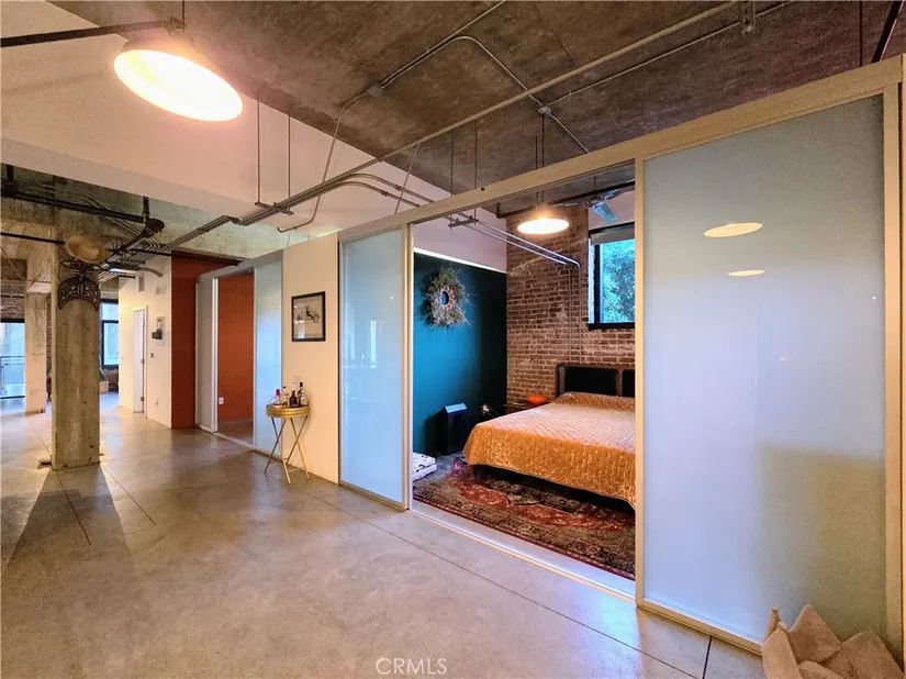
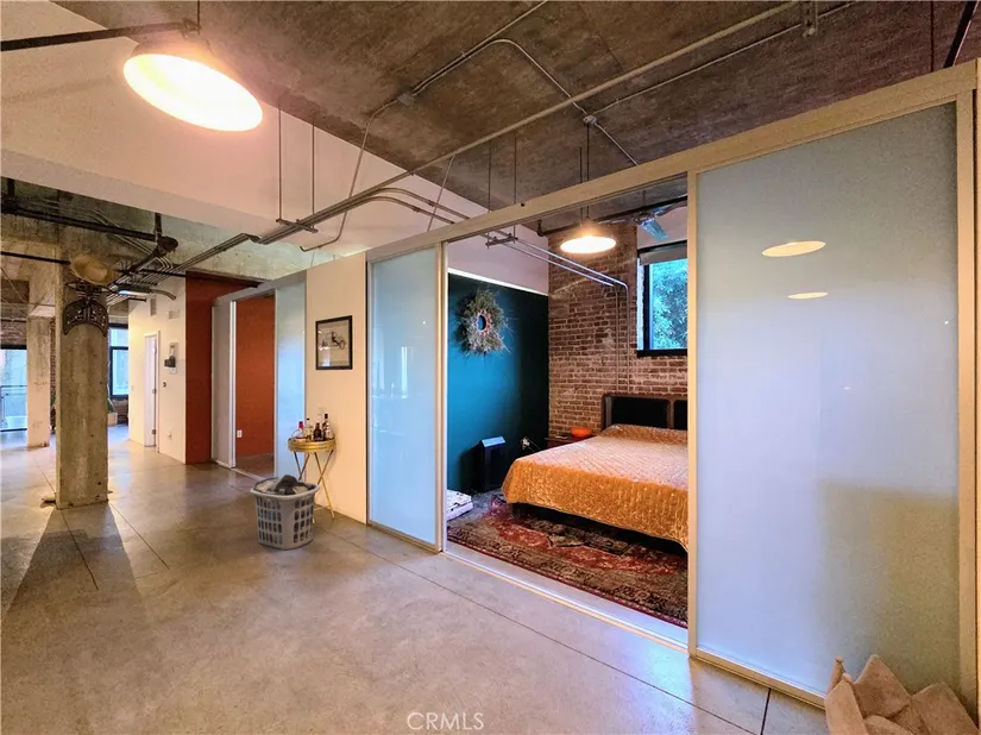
+ clothes hamper (285, 509)
